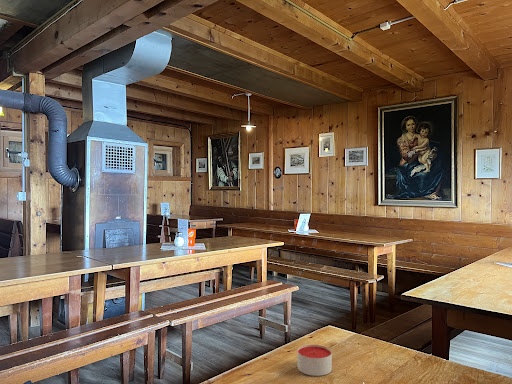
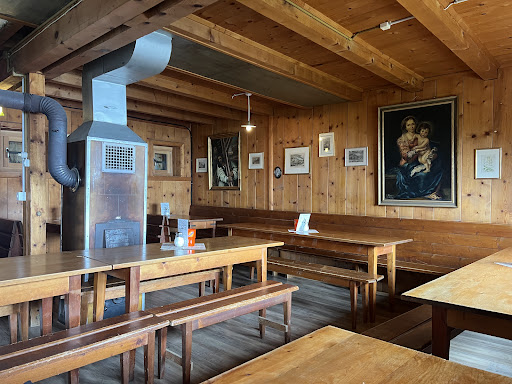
- candle (314, 359)
